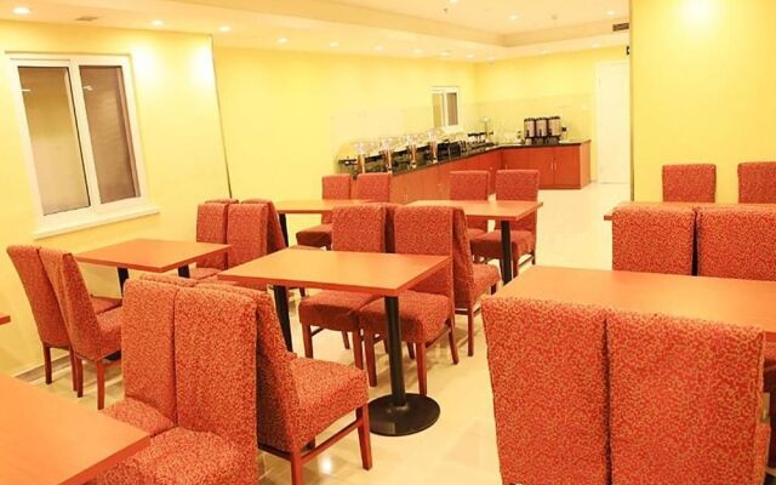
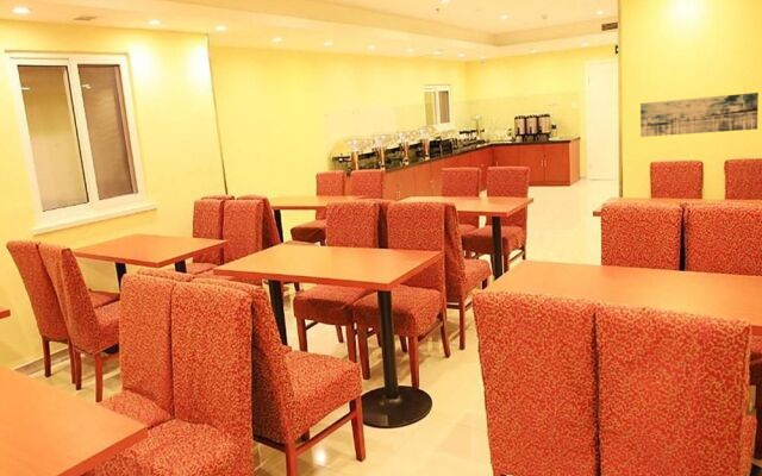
+ wall art (697, 115)
